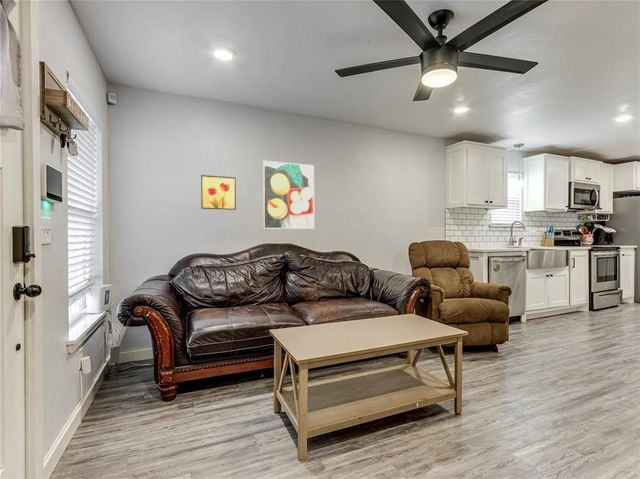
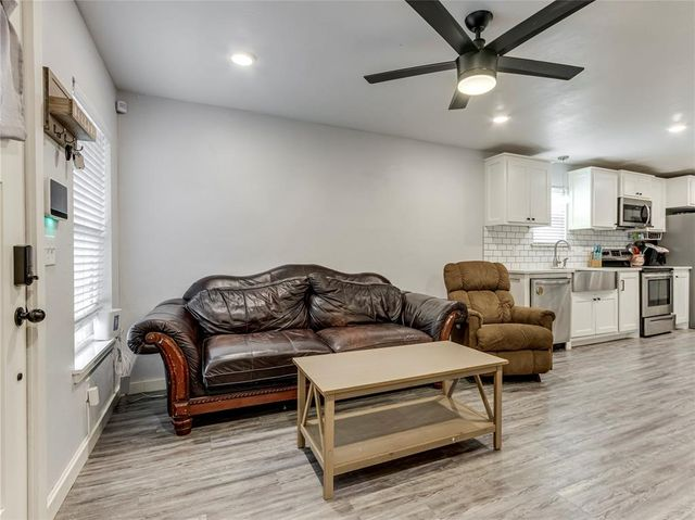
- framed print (289, 195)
- wall art (218, 192)
